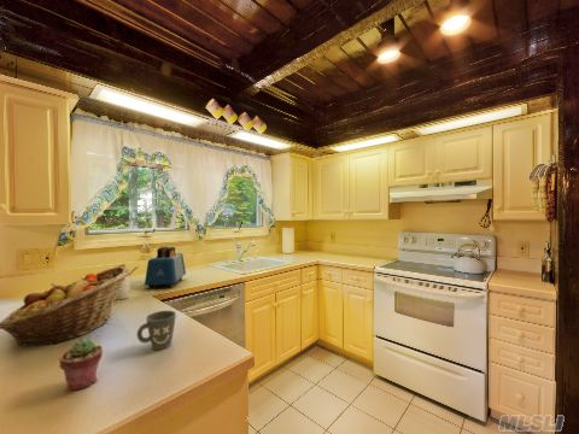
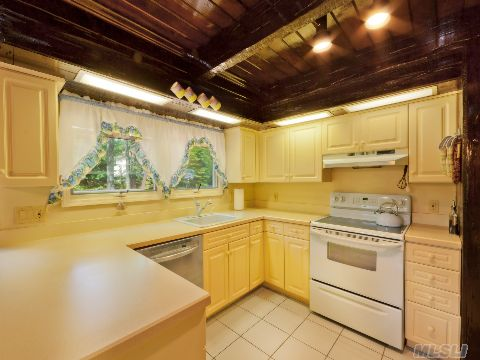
- mug (157, 330)
- utensil holder (125, 281)
- potted succulent (82, 360)
- fruit basket (74, 300)
- toaster (166, 265)
